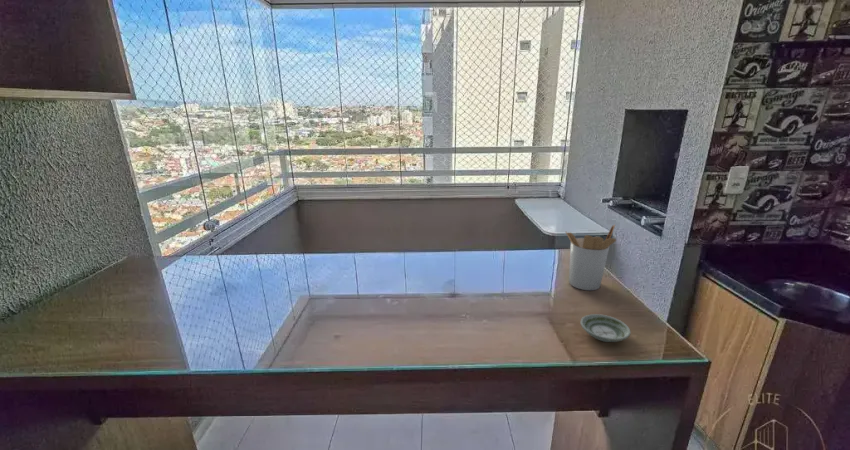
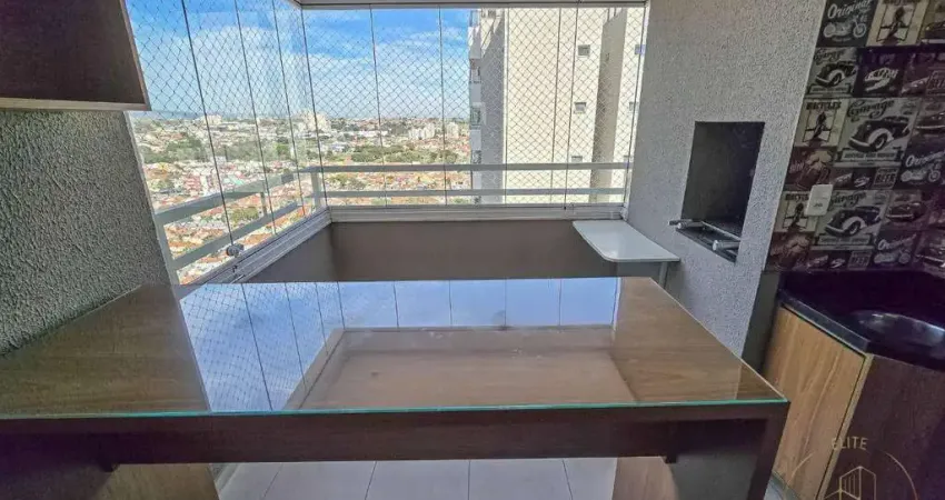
- saucer (604, 330)
- utensil holder (590, 257)
